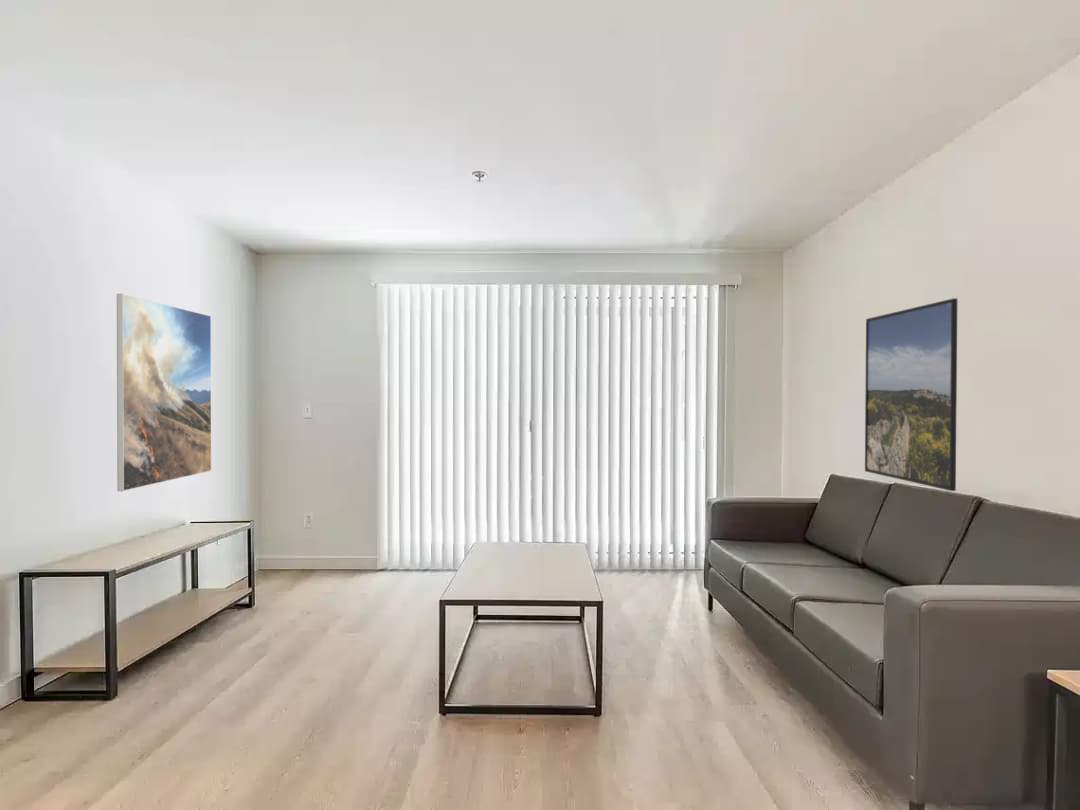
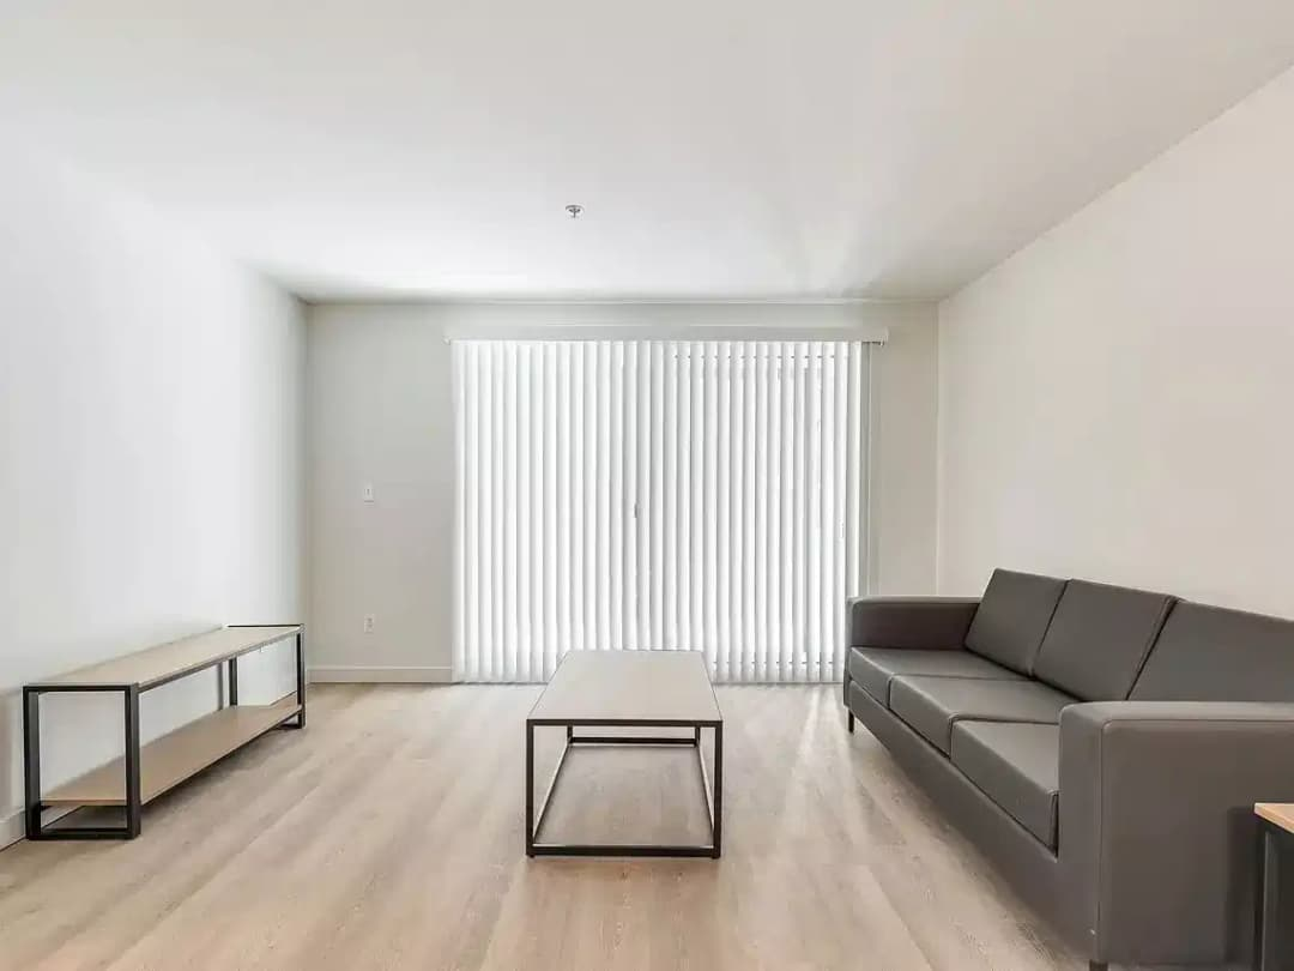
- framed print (905, 395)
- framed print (169, 393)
